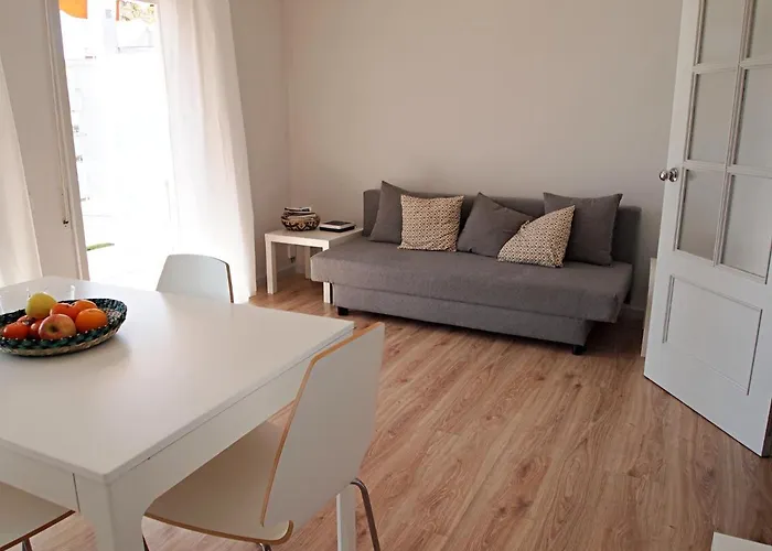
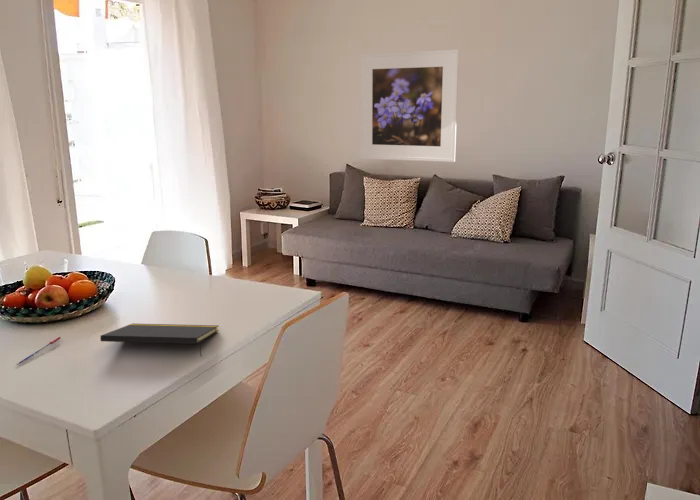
+ notepad (162, 333)
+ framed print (406, 107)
+ pen (39, 350)
